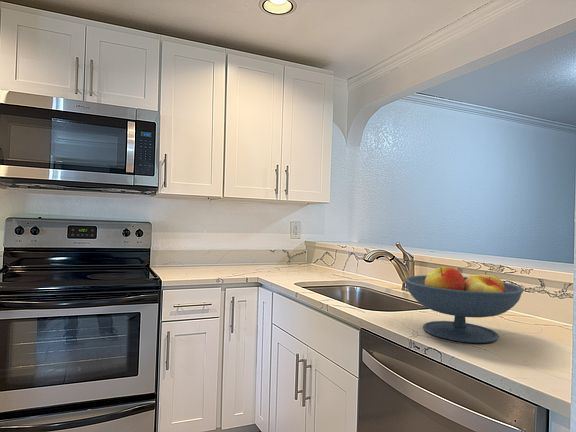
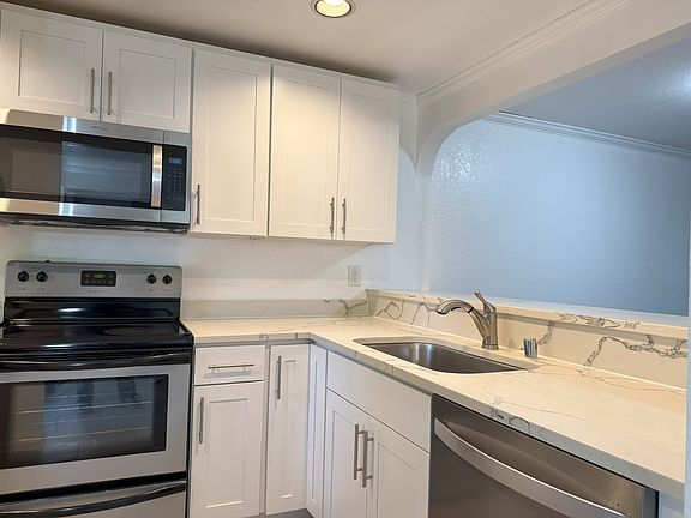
- fruit bowl (460, 299)
